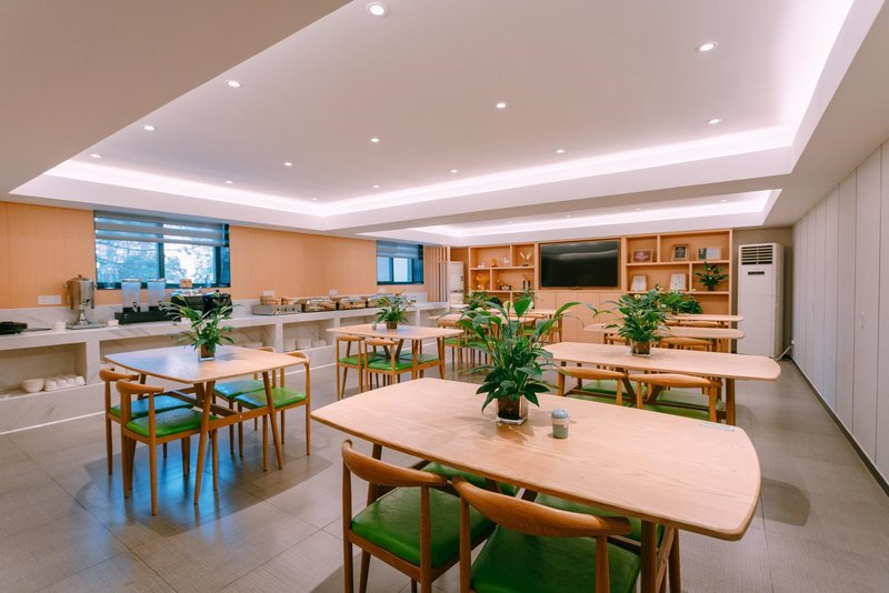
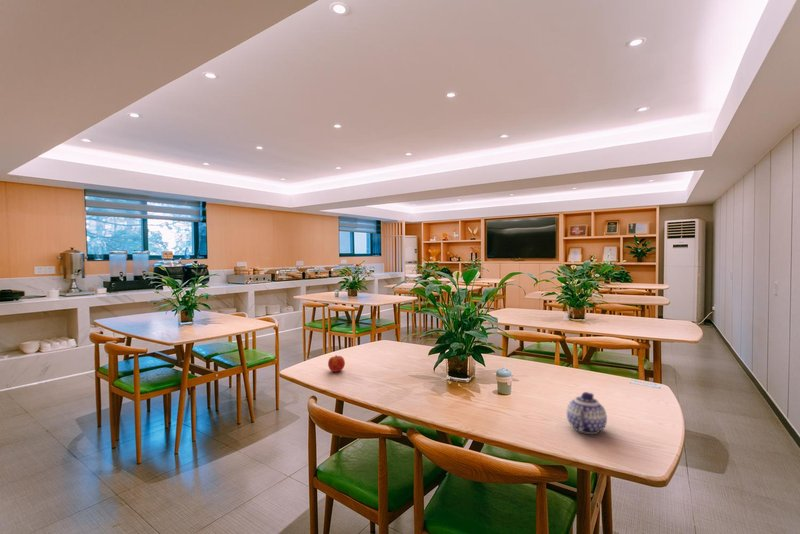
+ fruit (336, 362)
+ teapot (586, 410)
